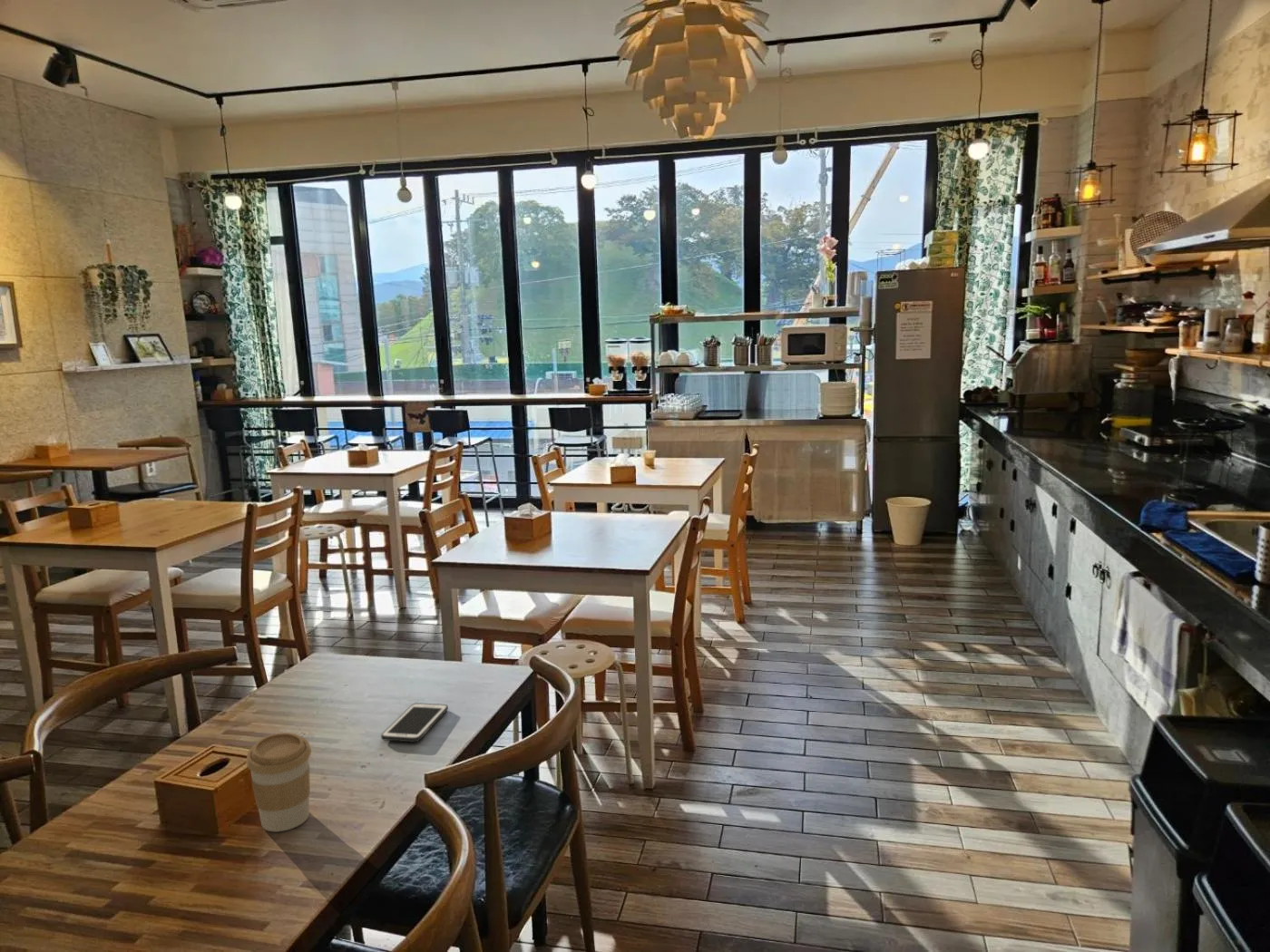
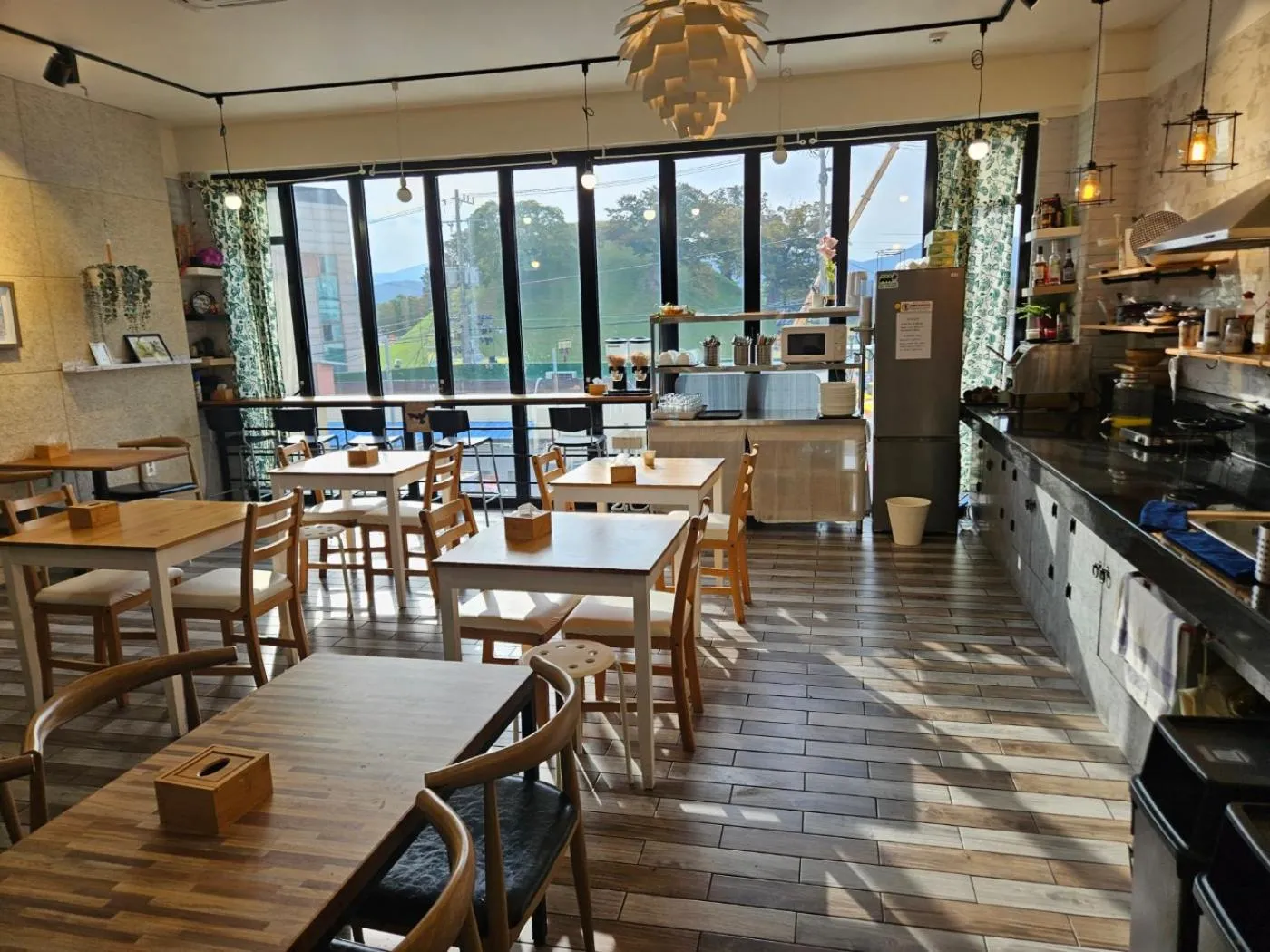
- cell phone (415, 722)
- coffee cup (281, 781)
